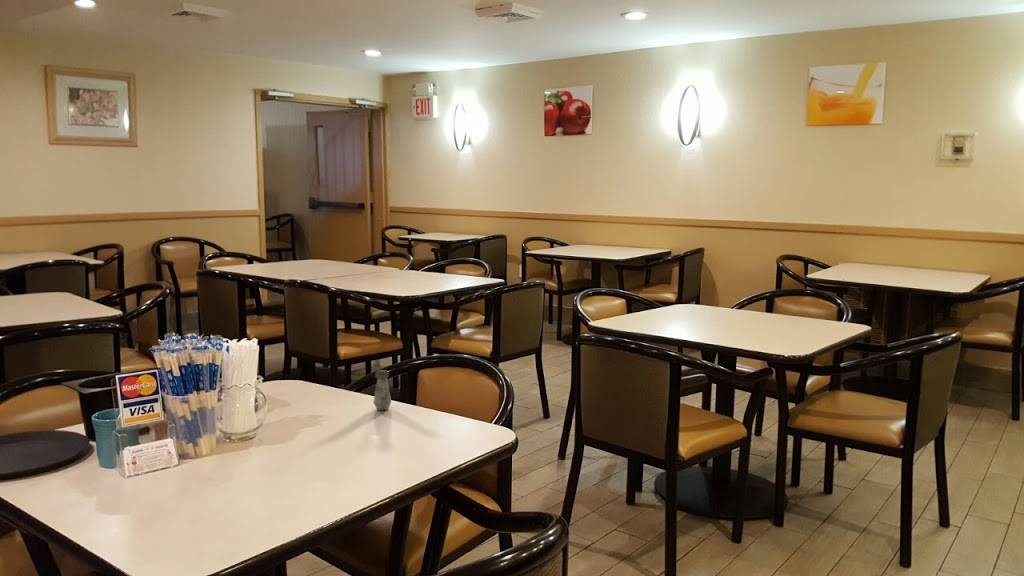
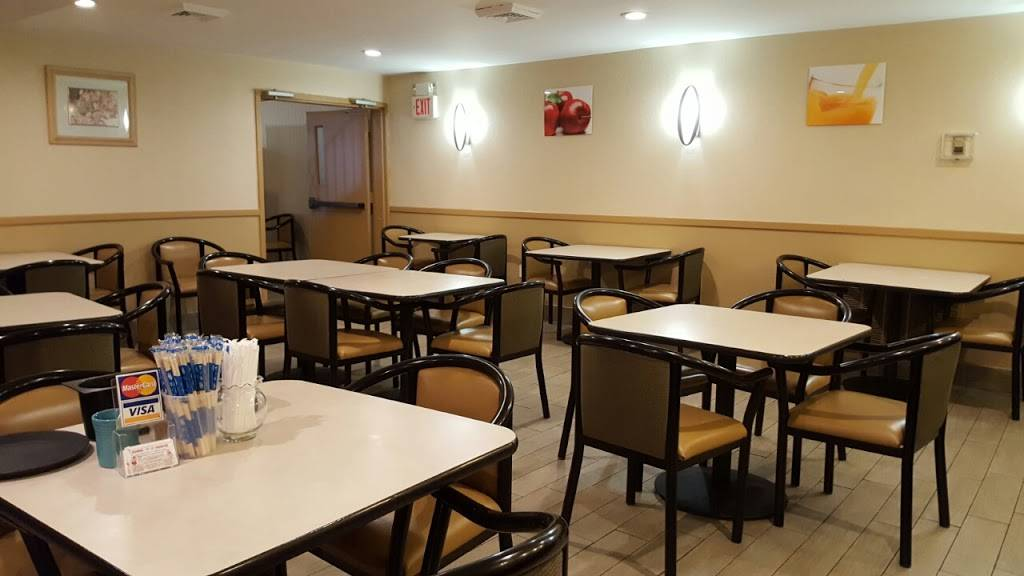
- salt shaker (382, 389)
